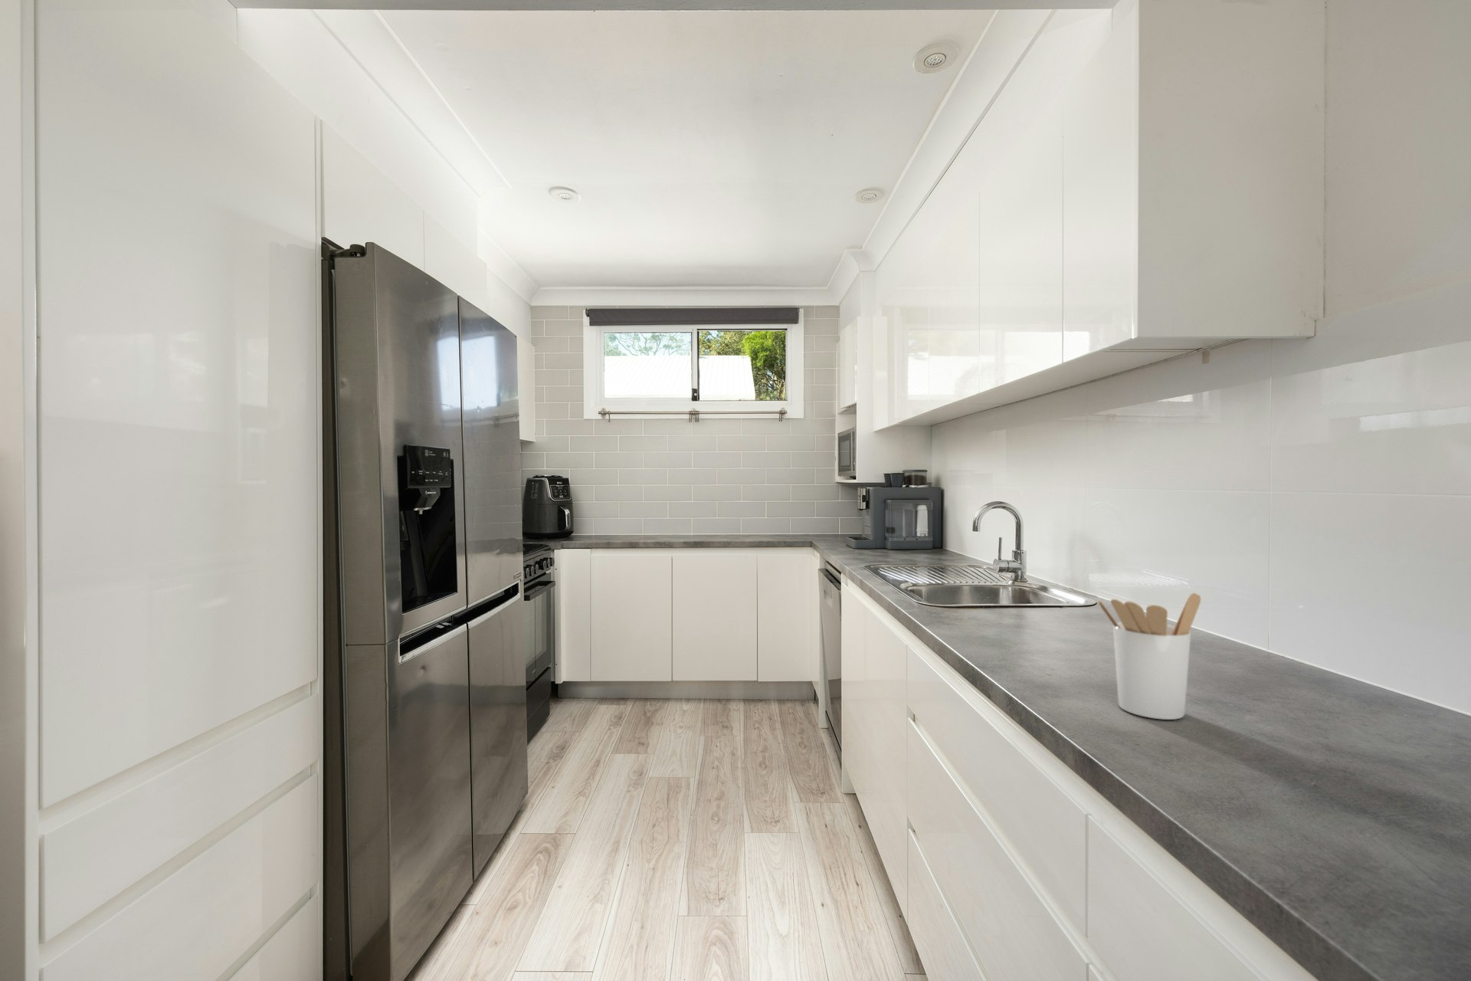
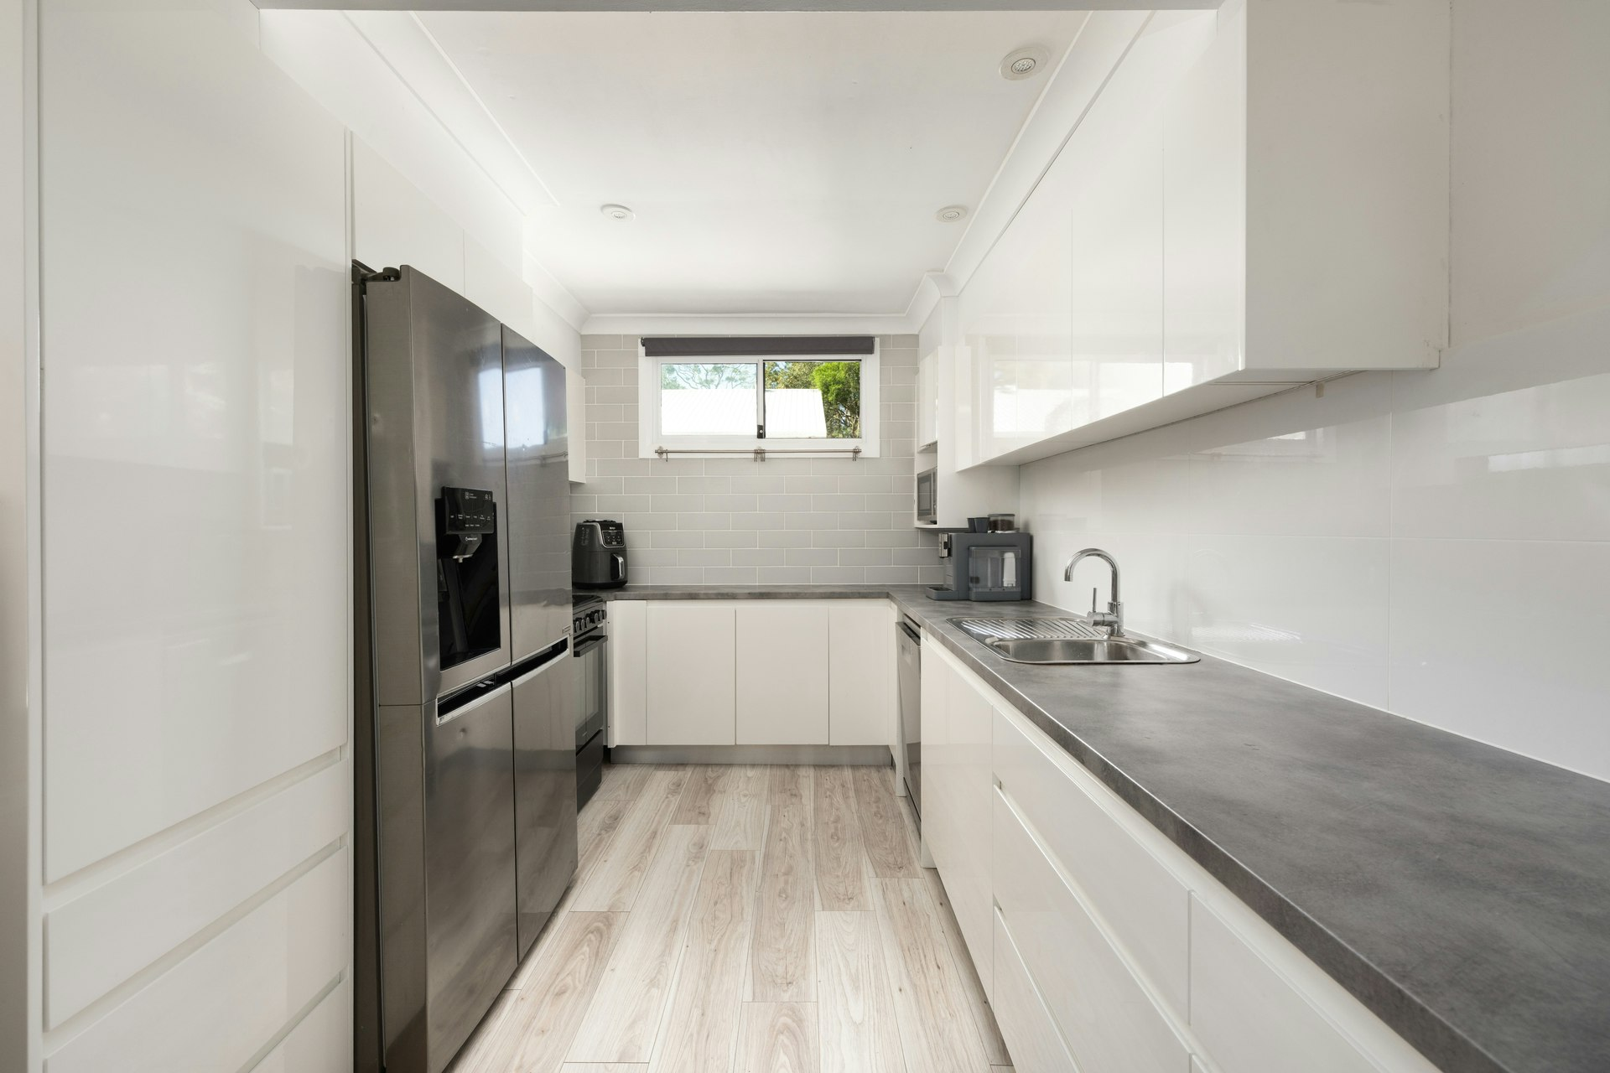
- utensil holder (1147, 653)
